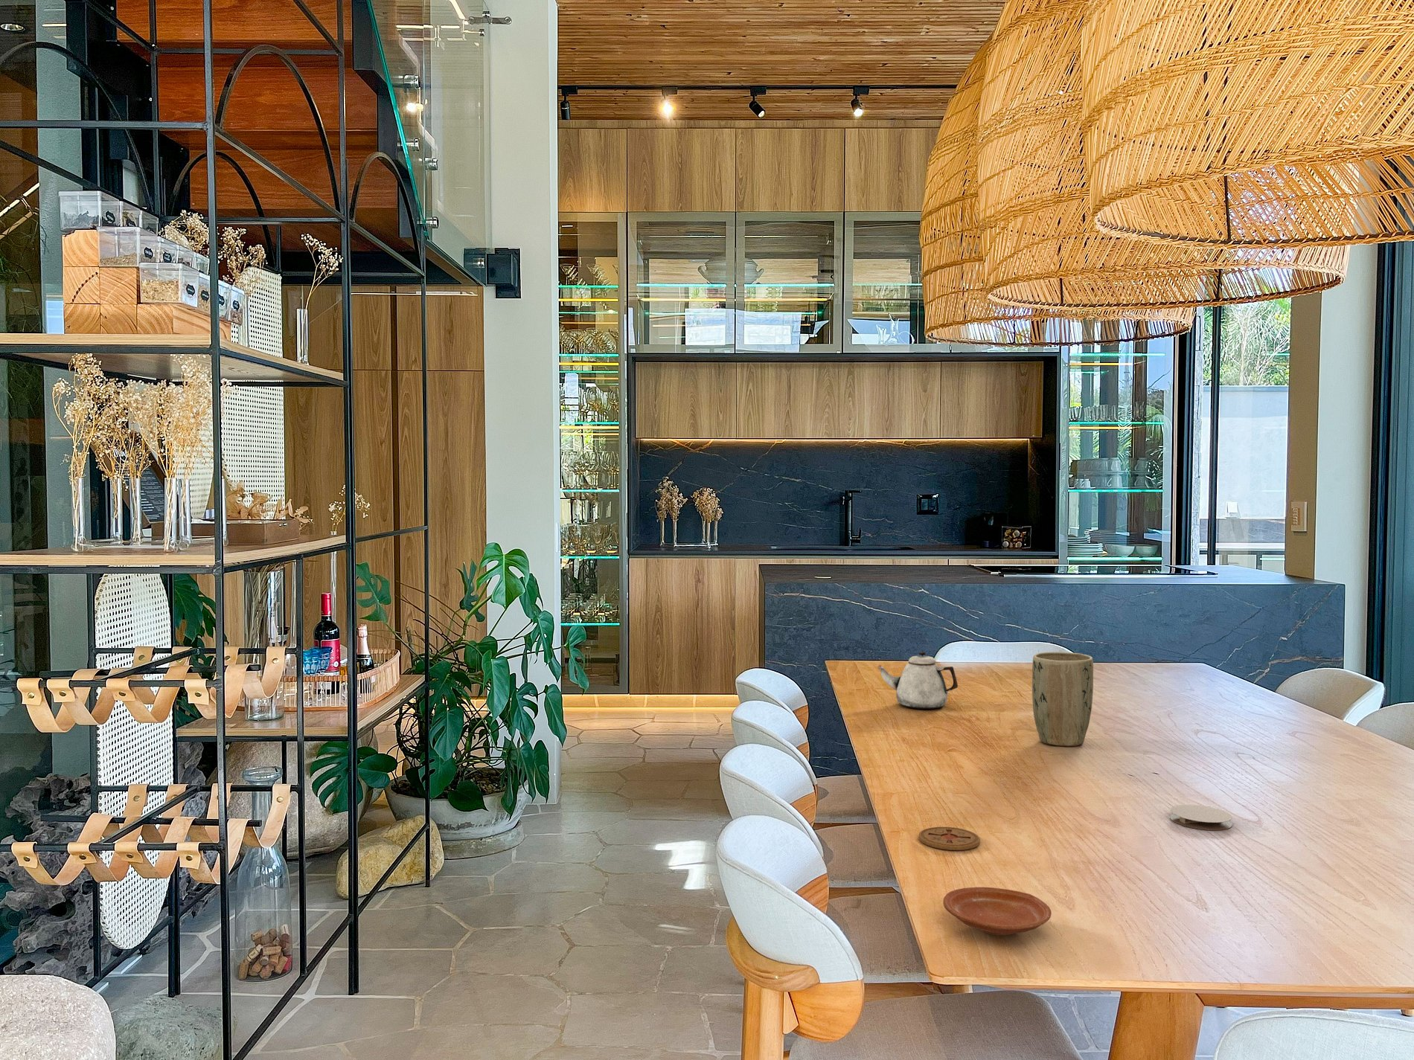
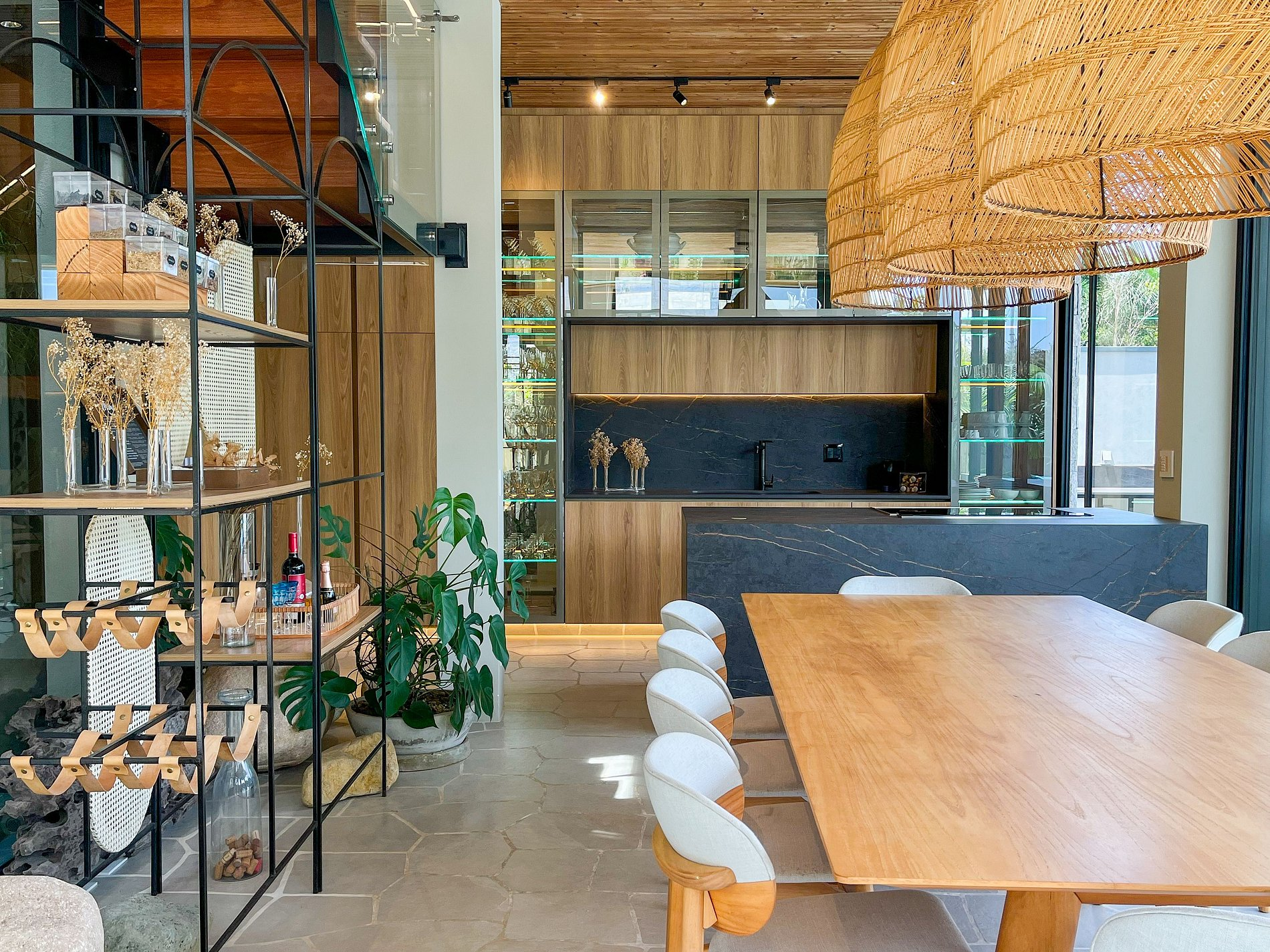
- teapot (916, 678)
- coaster (949, 837)
- coaster (1200, 817)
- plate (995, 915)
- plant pot (1062, 698)
